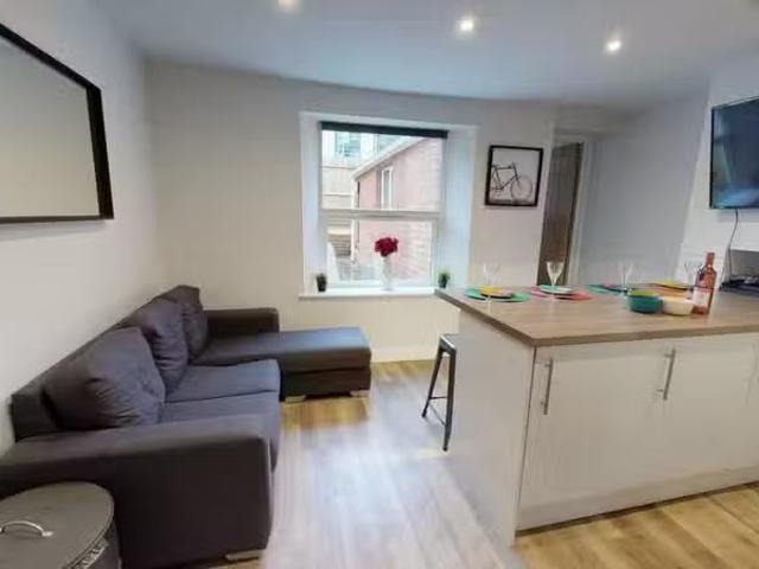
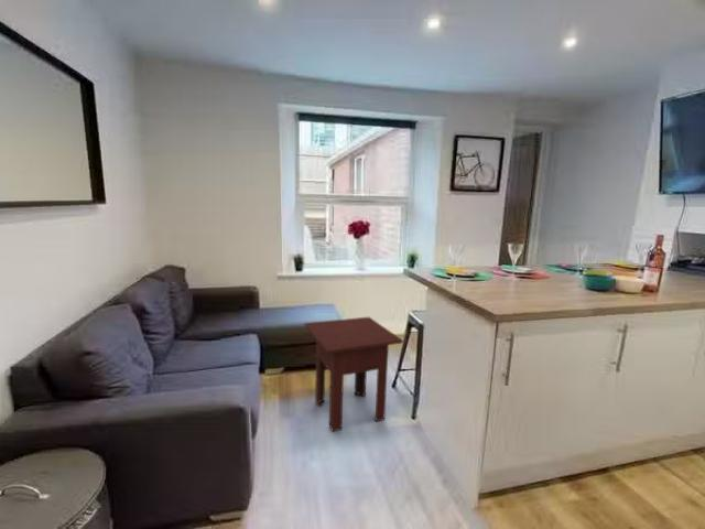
+ side table (349, 371)
